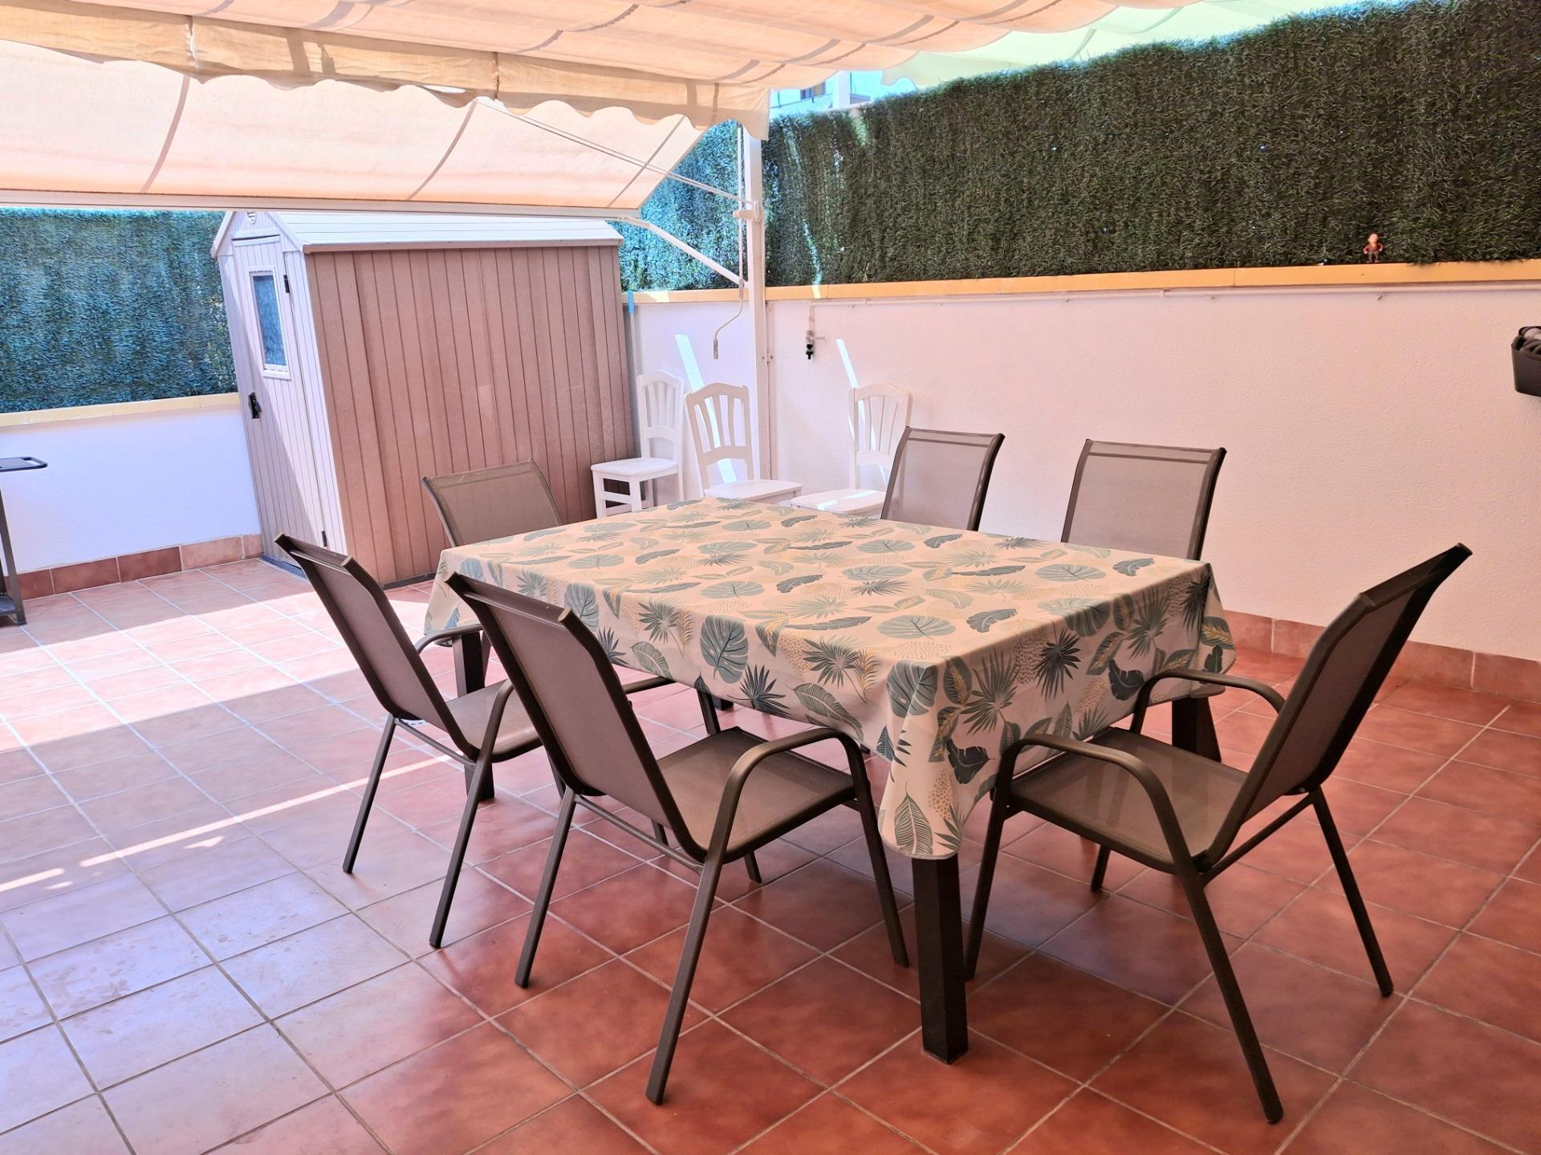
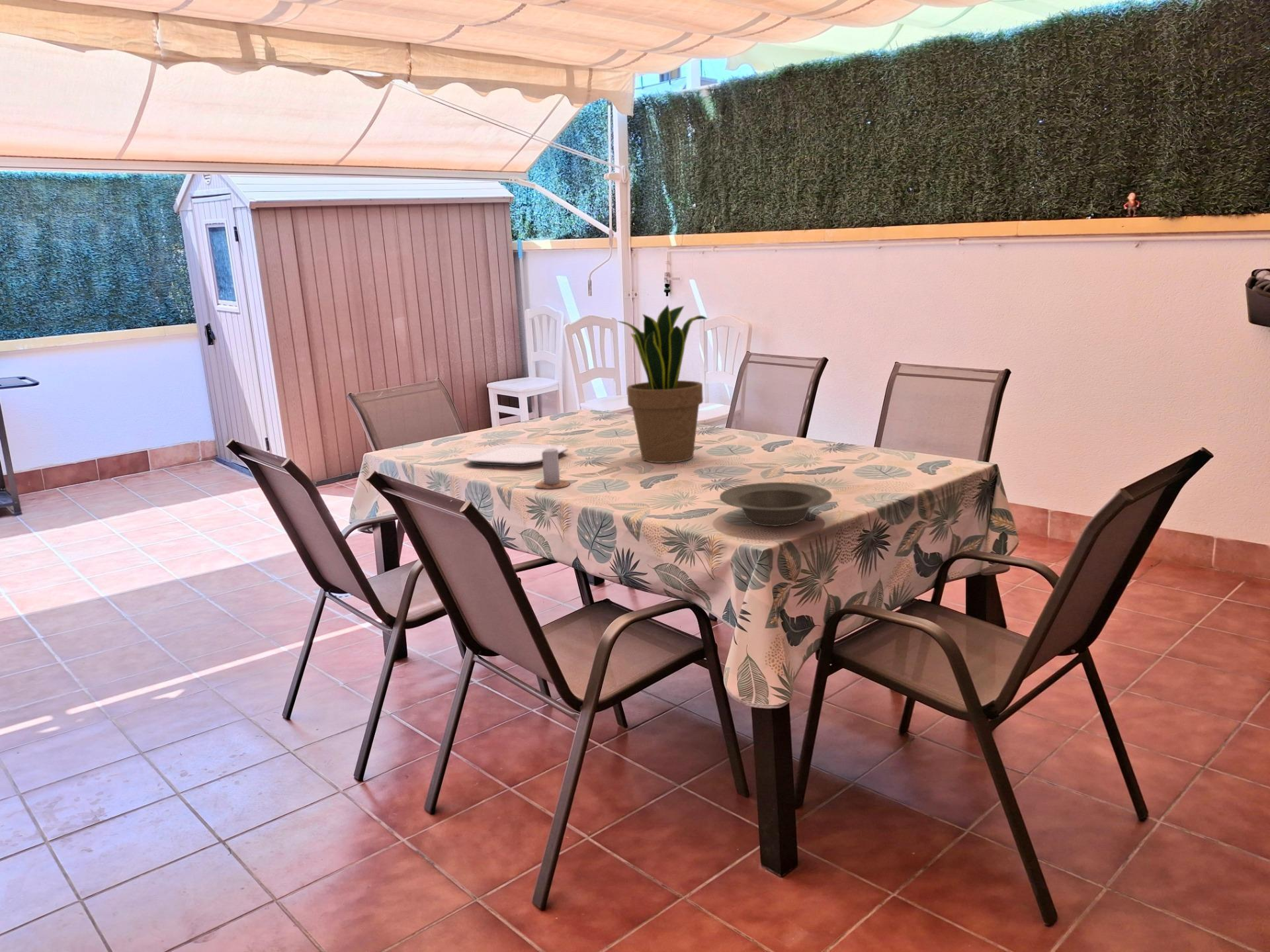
+ potted plant (663, 382)
+ plate (517, 455)
+ candle (550, 460)
+ bowl (775, 507)
